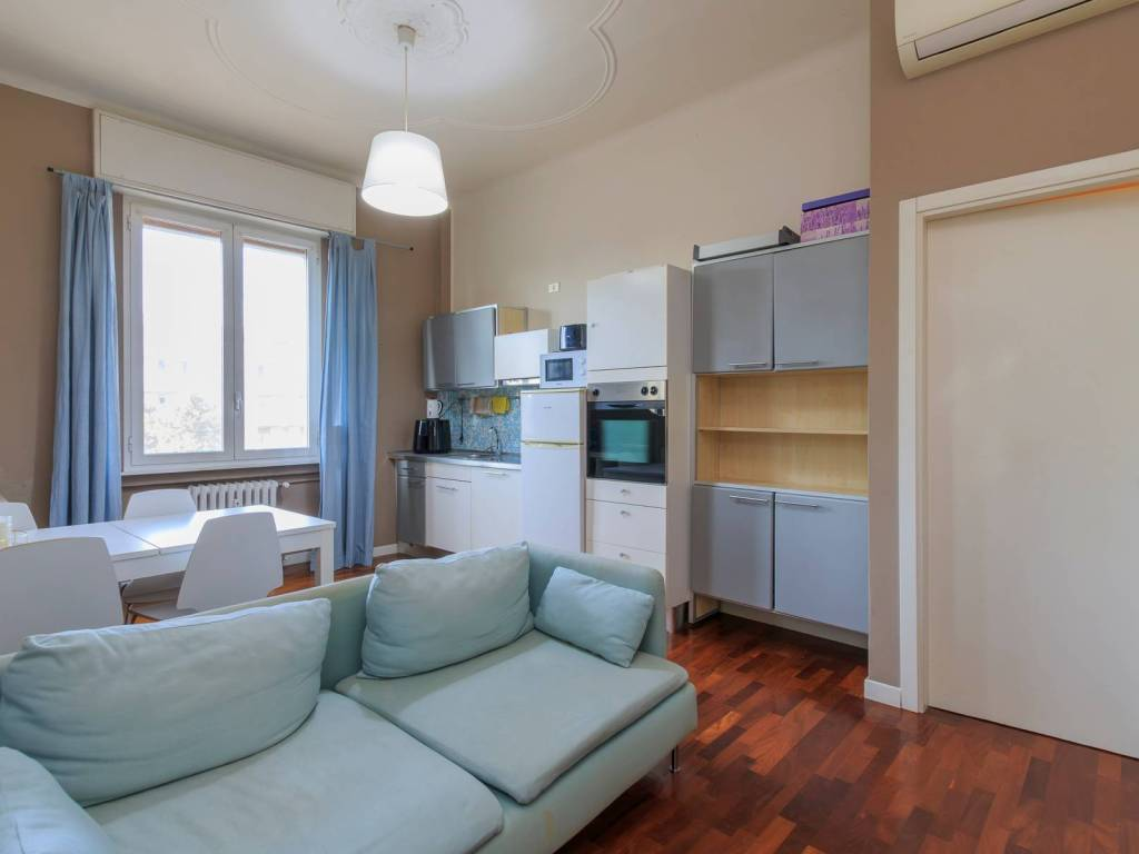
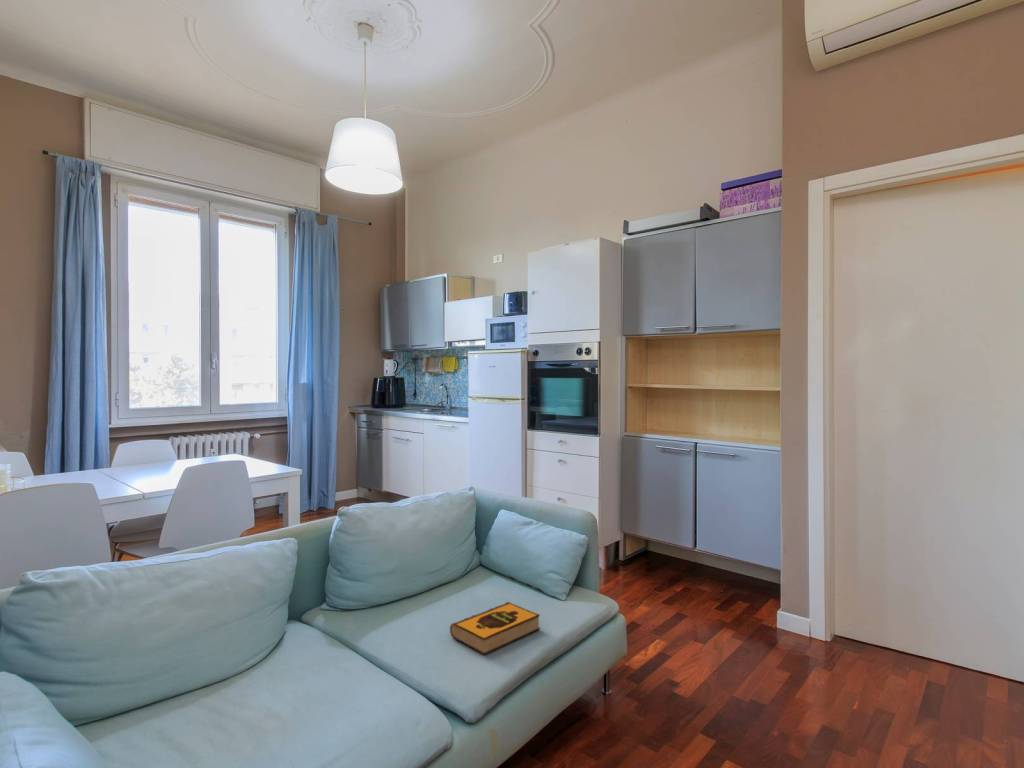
+ hardback book (495, 625)
